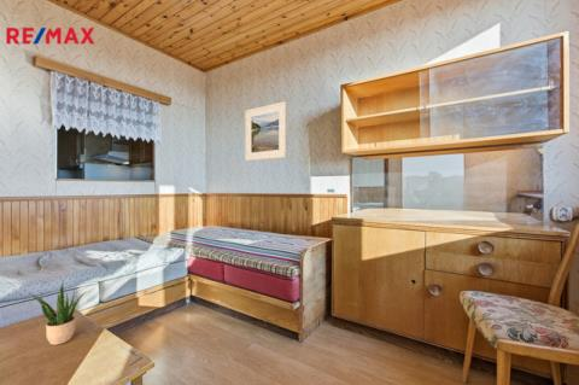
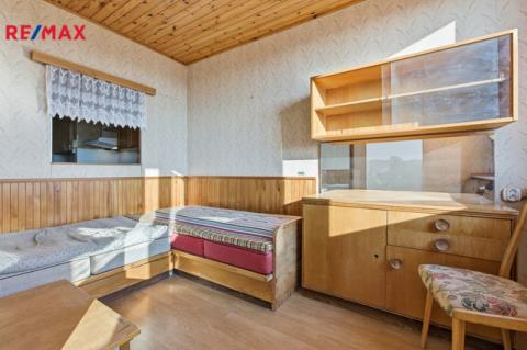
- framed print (264, 133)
- potted plant (59, 310)
